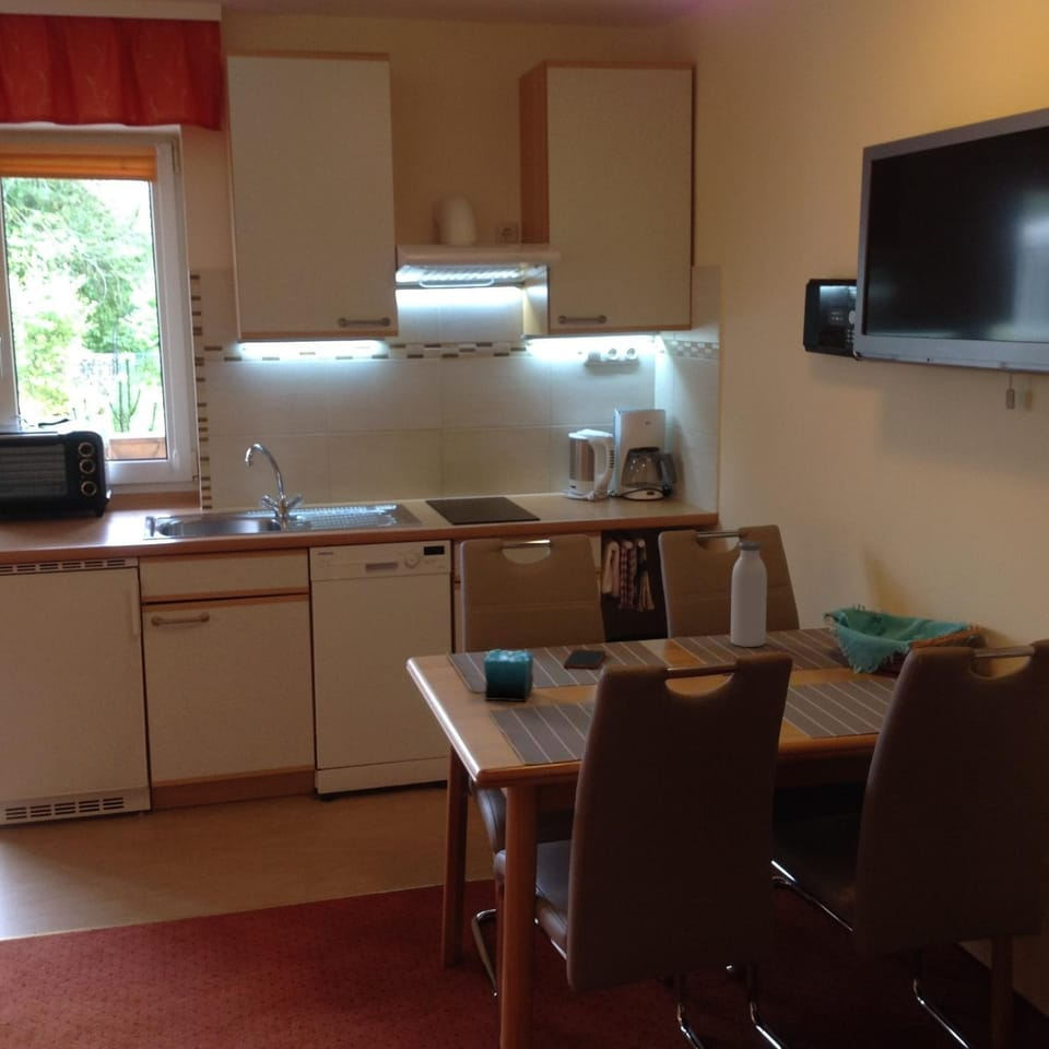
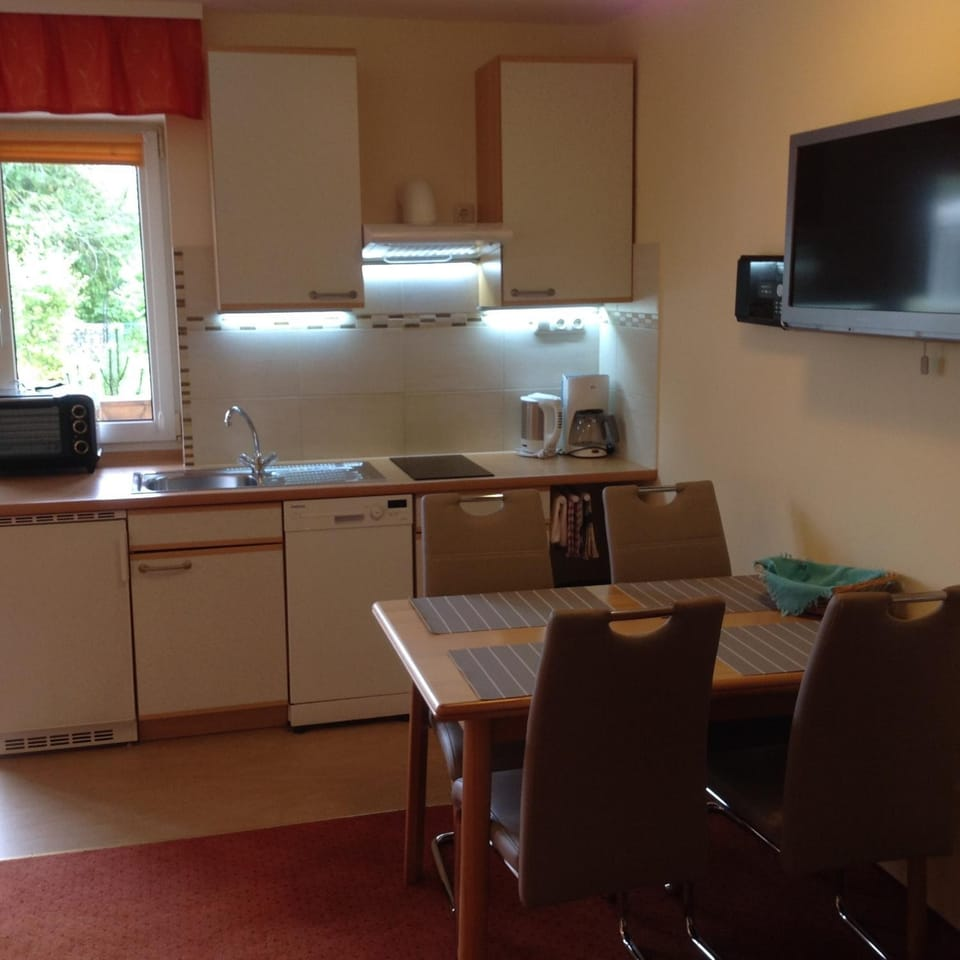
- candle (508, 667)
- cell phone (585, 660)
- water bottle (749, 592)
